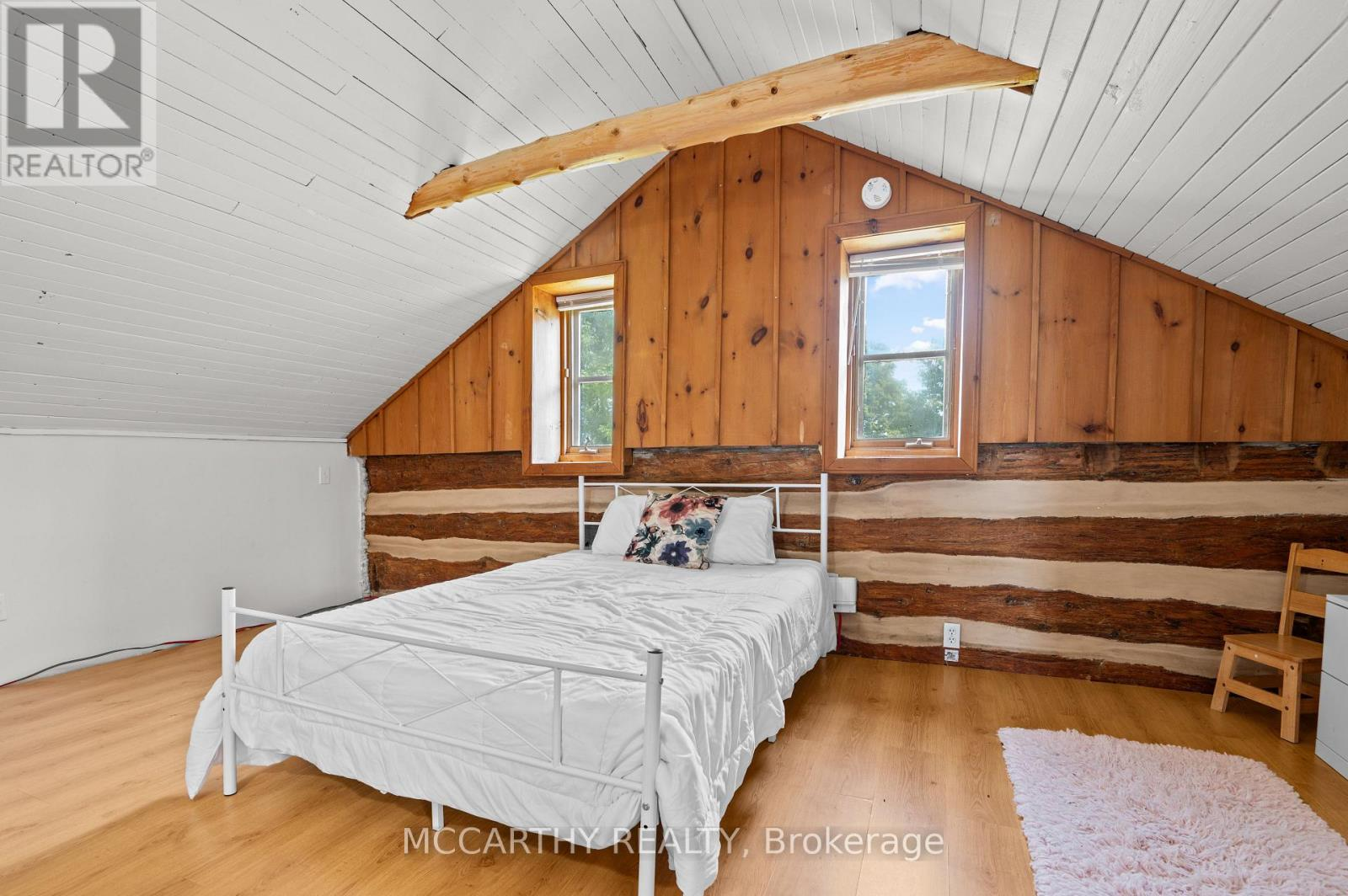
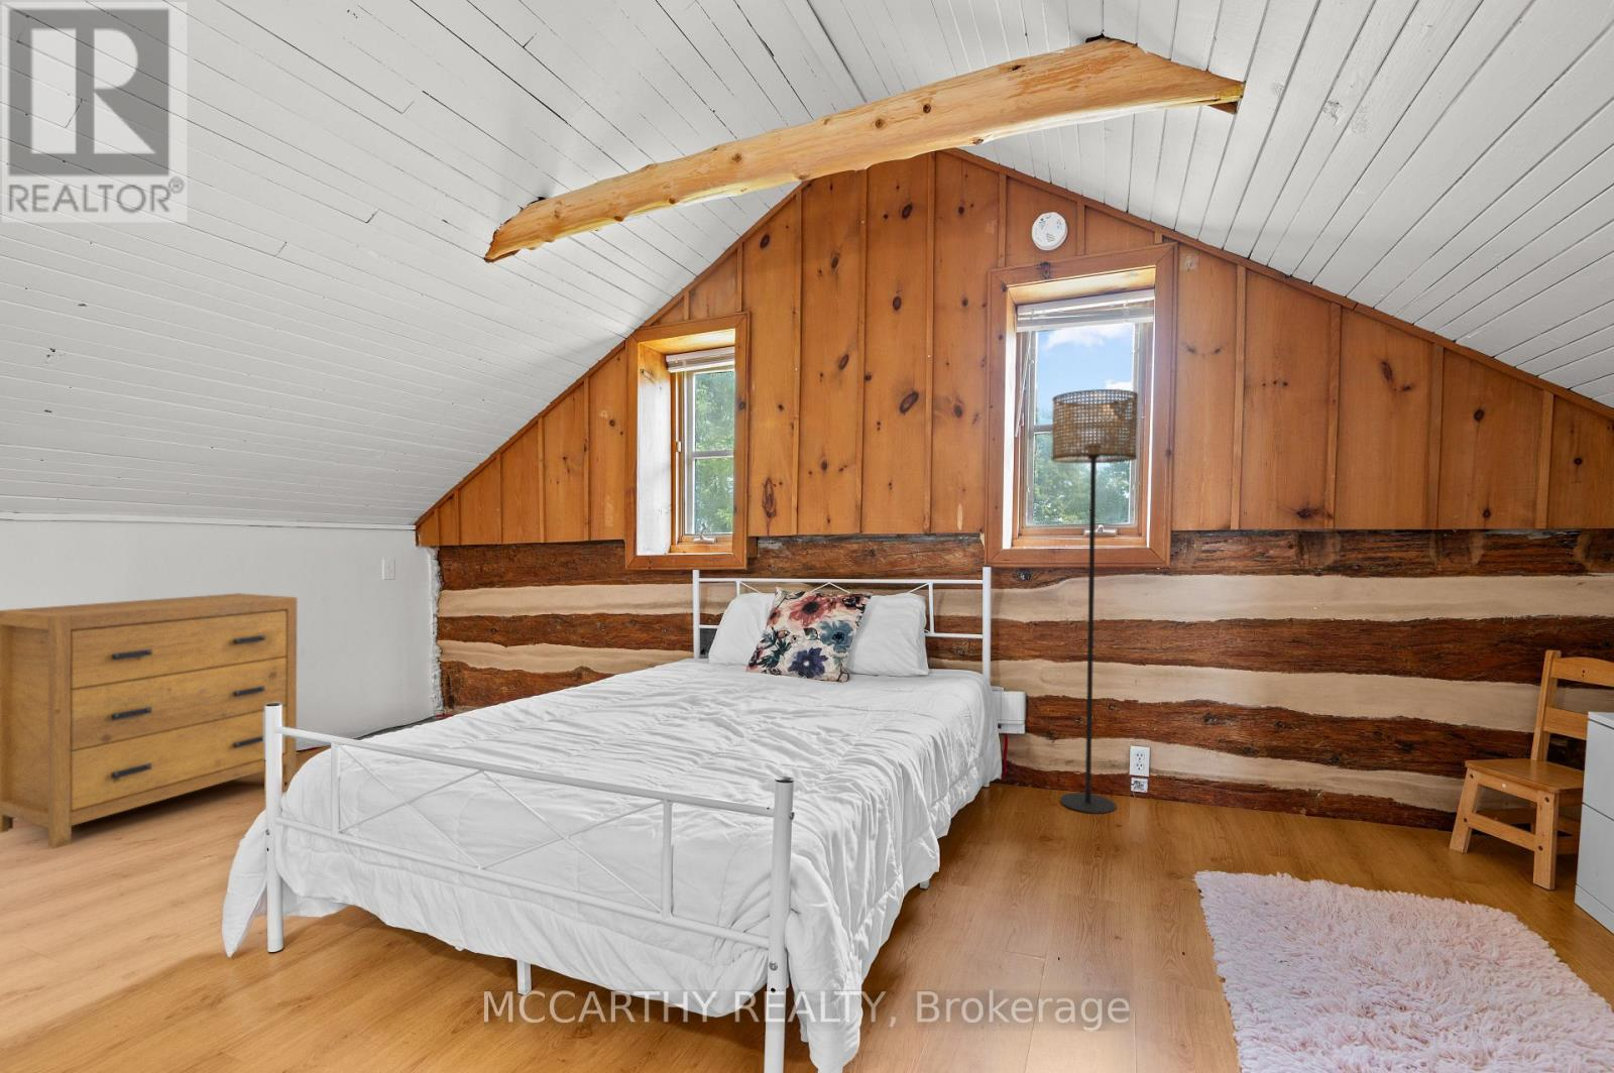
+ floor lamp (1091, 600)
+ dresser (163, 704)
